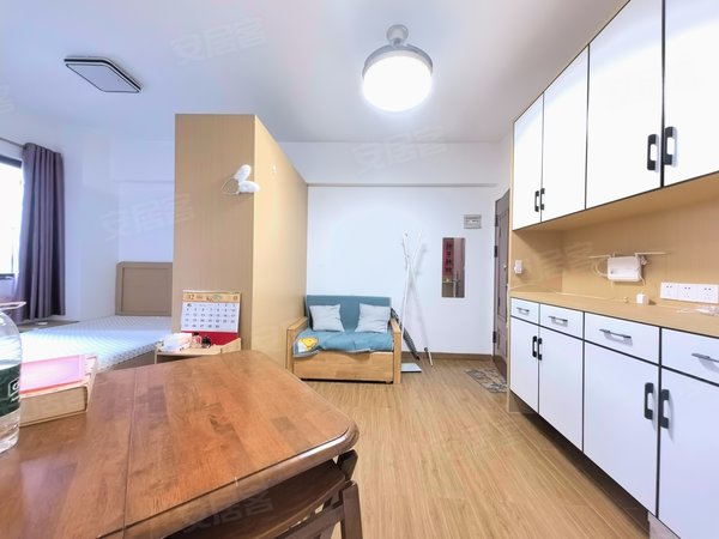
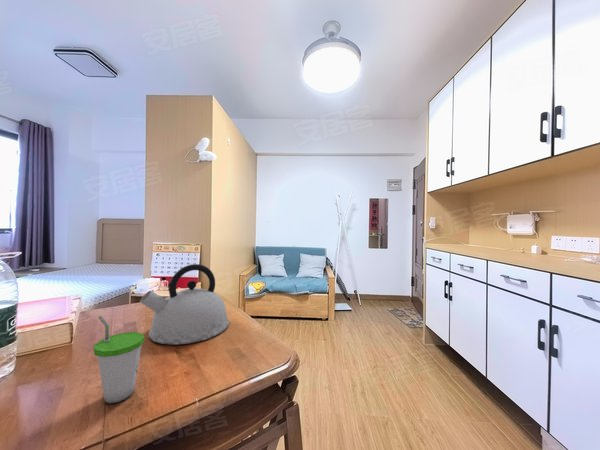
+ cup (119, 355)
+ kettle (187, 296)
